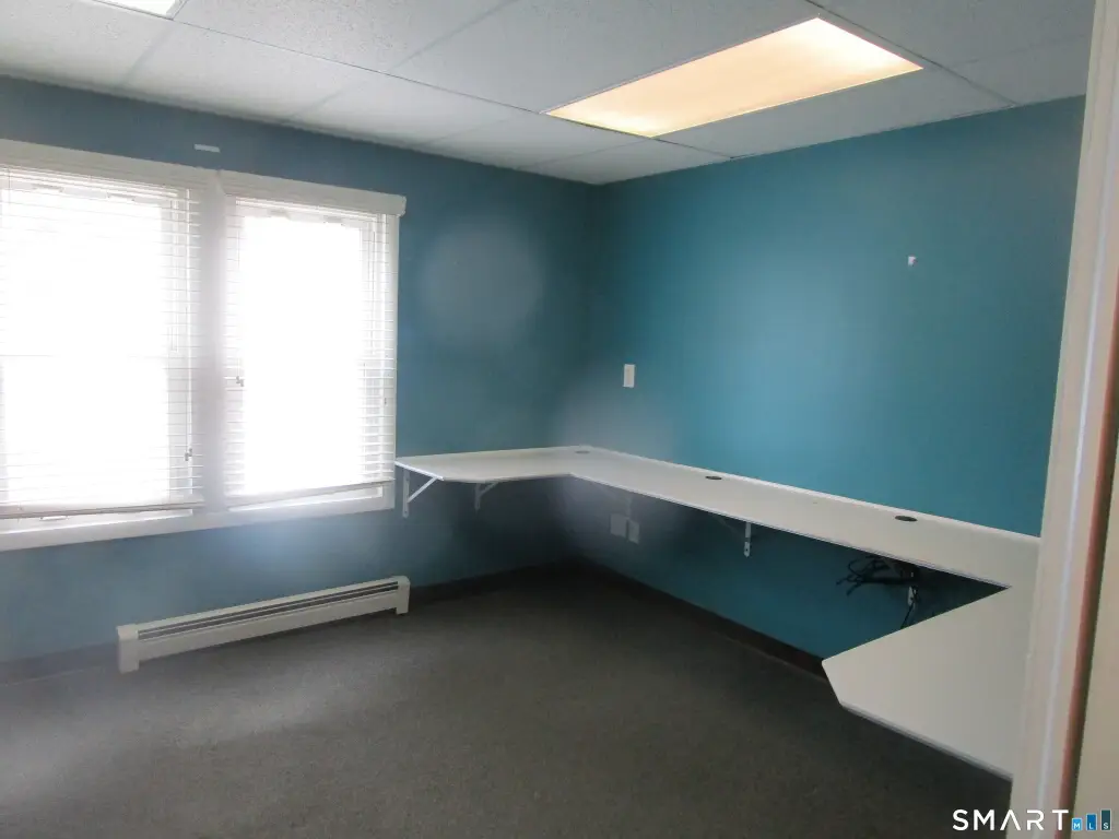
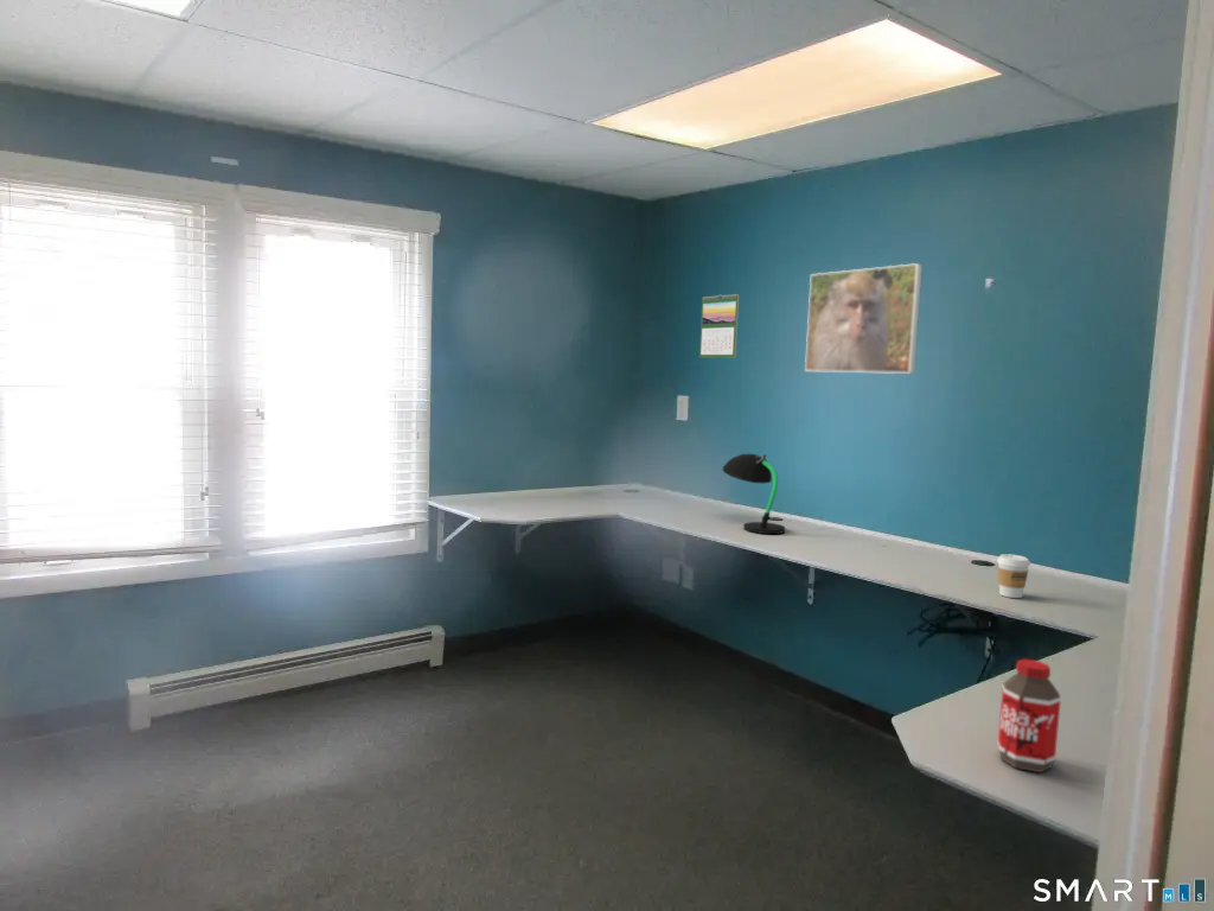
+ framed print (860, 320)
+ coffee cup (1011, 575)
+ bottle (1029, 713)
+ calendar (718, 325)
+ desk lamp (753, 482)
